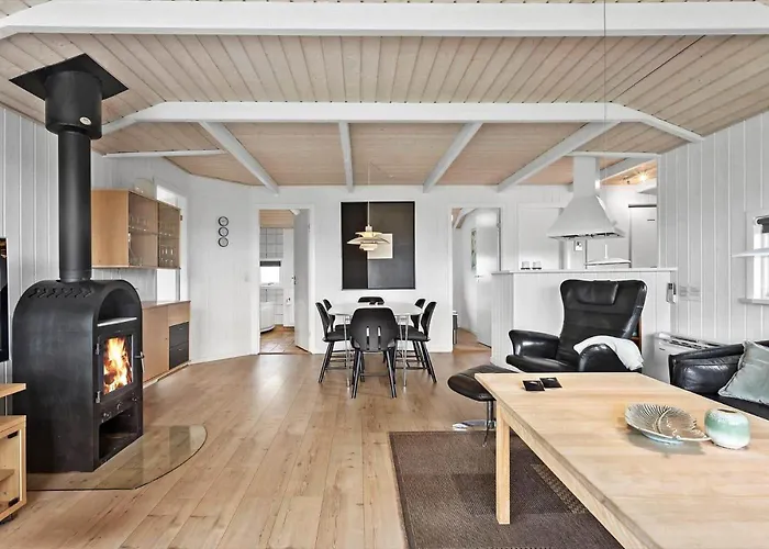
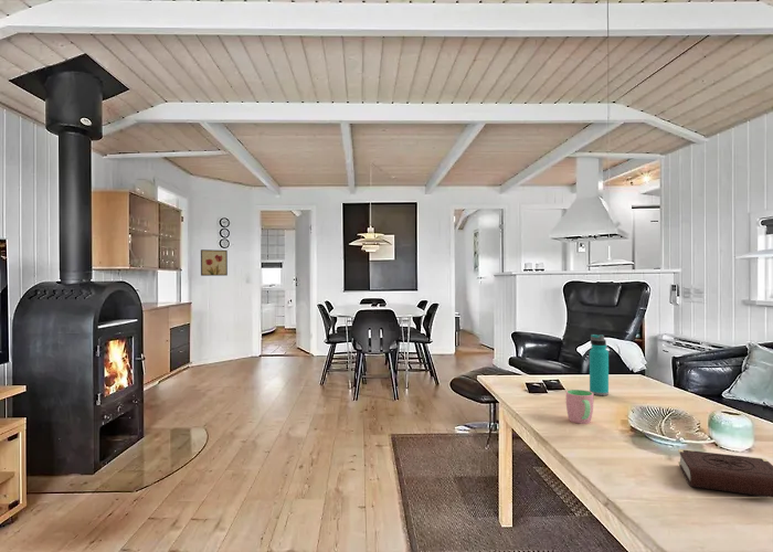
+ cup (581, 407)
+ water bottle (599, 363)
+ book (729, 471)
+ wall art (213, 263)
